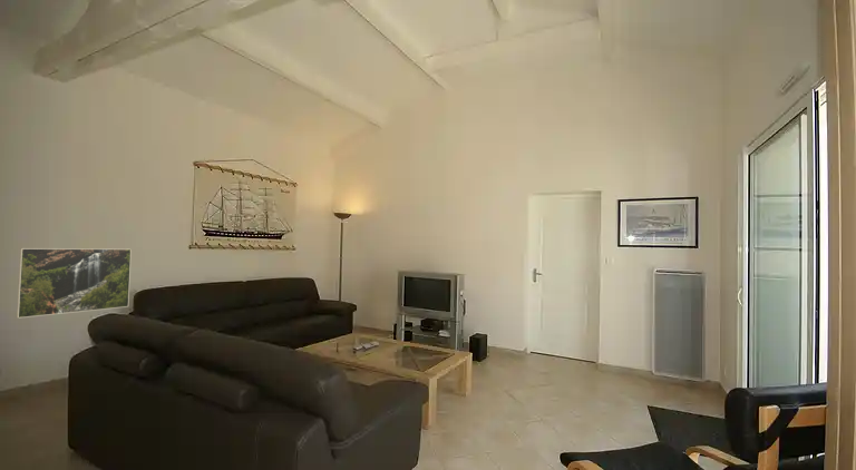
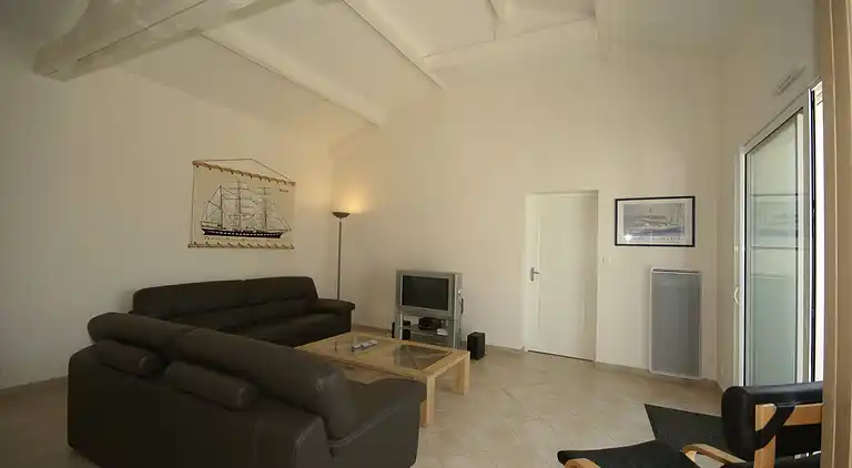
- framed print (79, 280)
